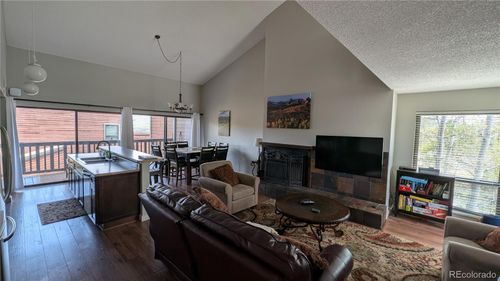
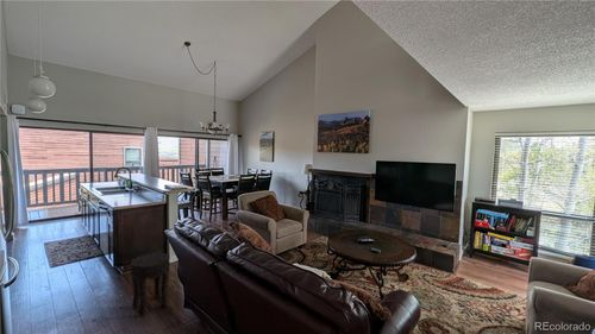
+ side table (150, 278)
